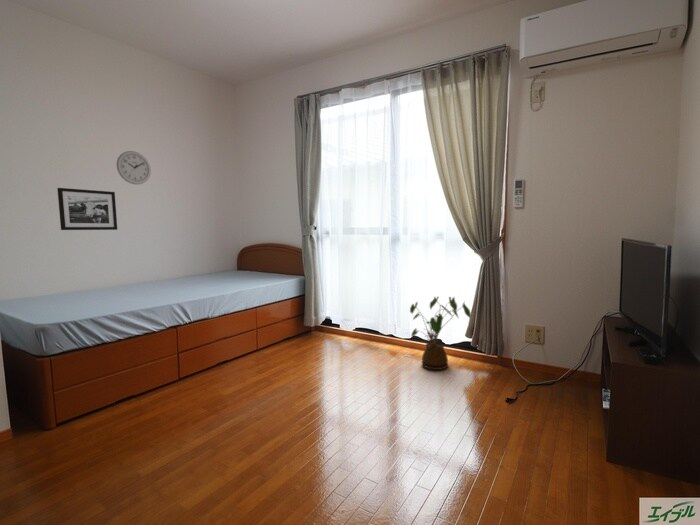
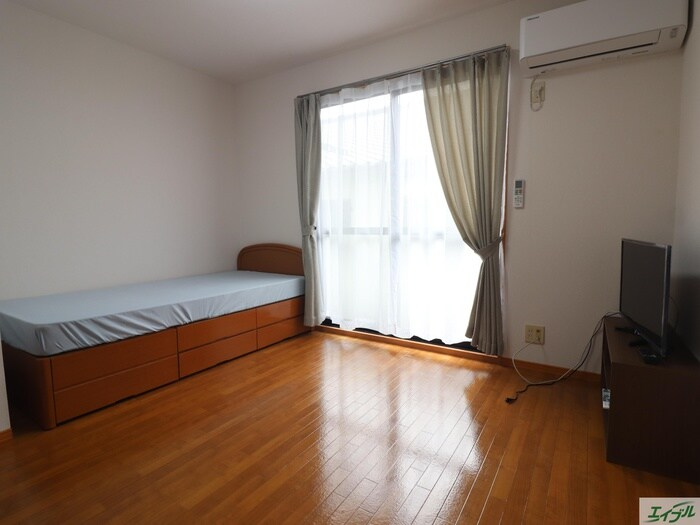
- picture frame (89, 210)
- house plant (437, 333)
- wall clock (134, 167)
